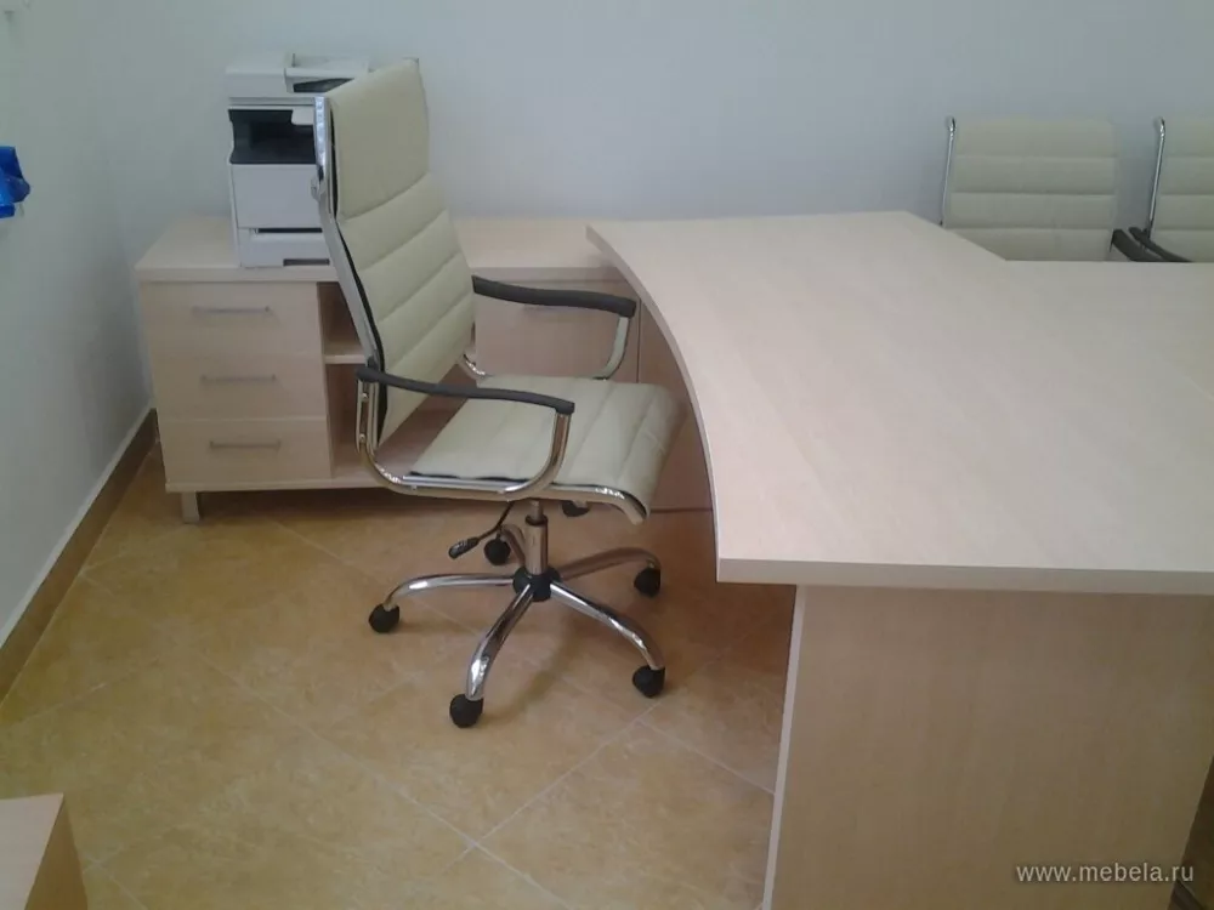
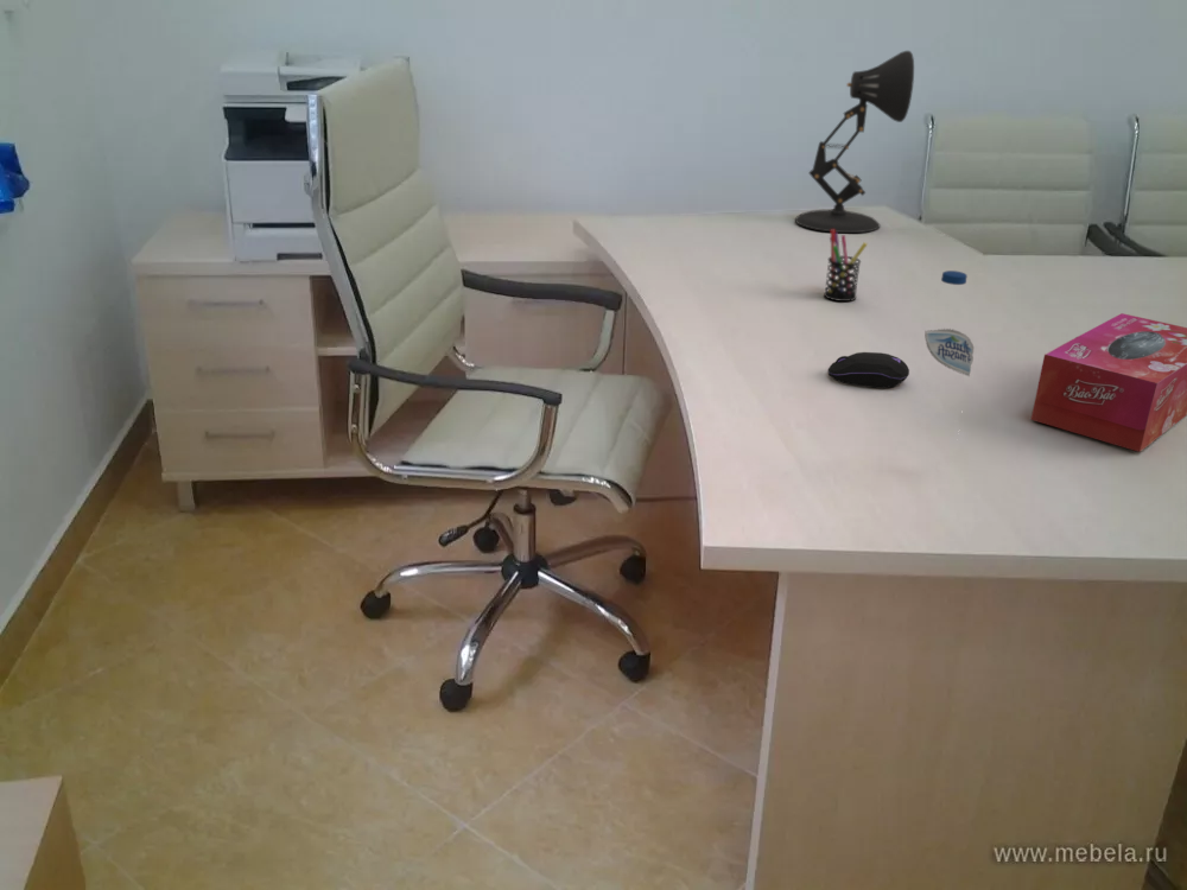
+ desk lamp (851, 139)
+ tissue box (1129, 376)
+ pen holder (840, 265)
+ water bottle (942, 364)
+ computer mouse (868, 367)
